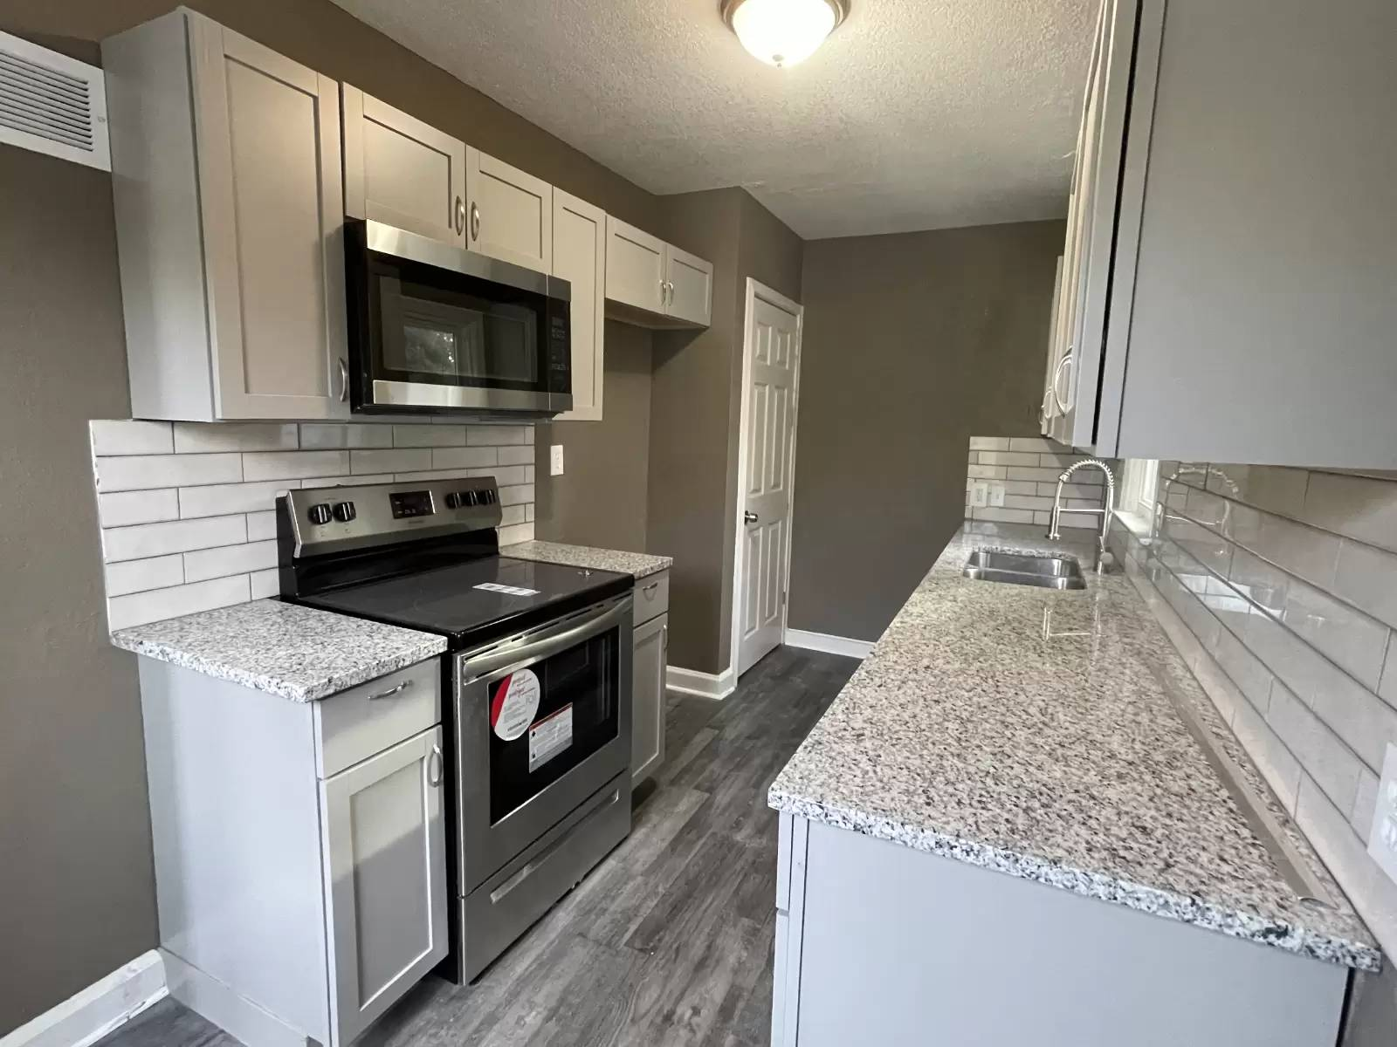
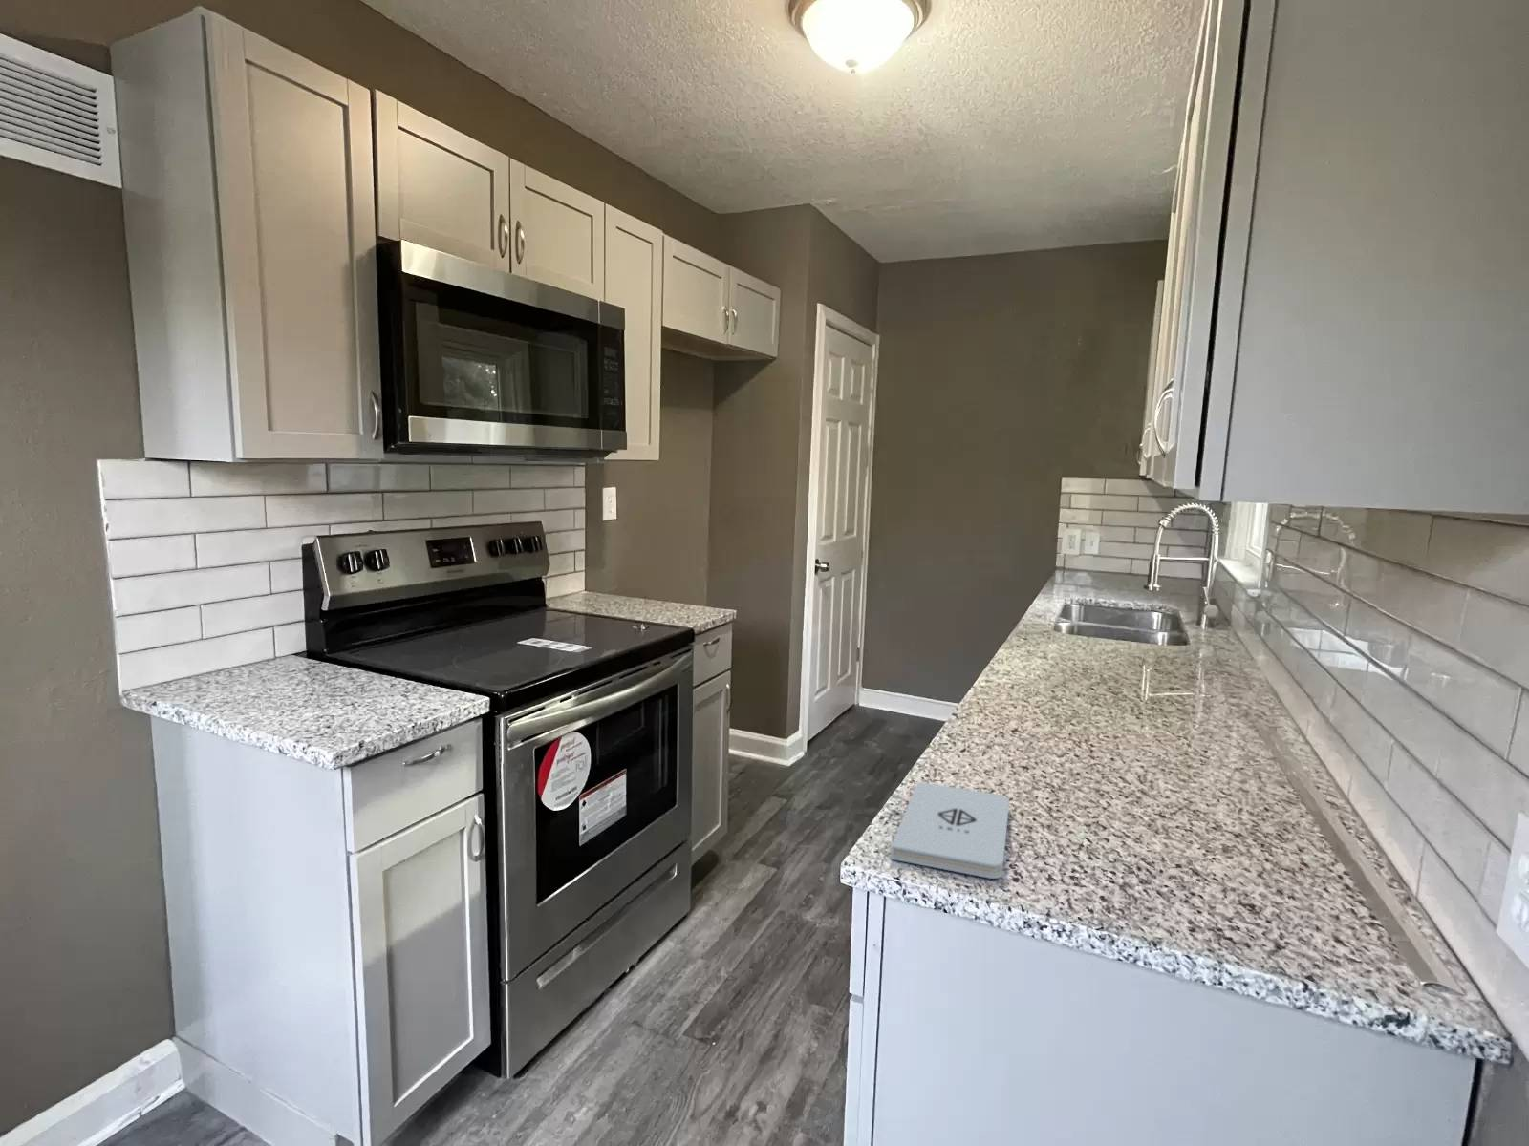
+ notepad (955, 825)
